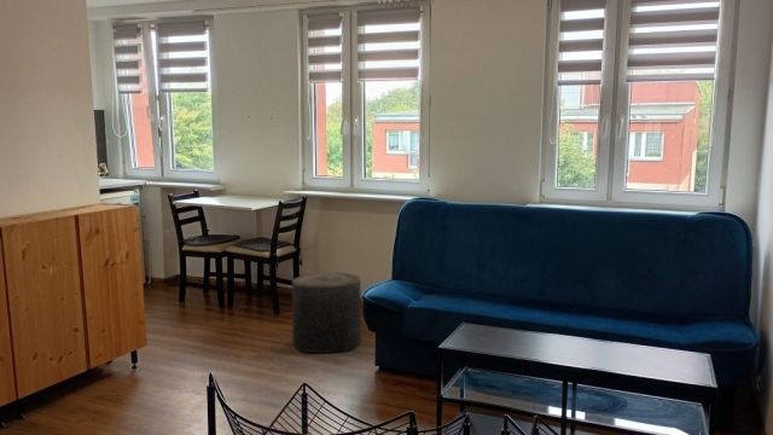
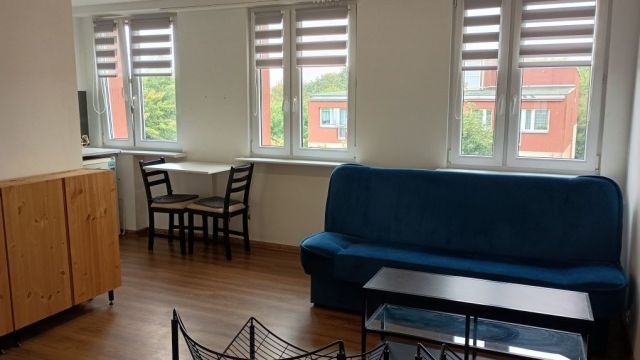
- stool (327, 311)
